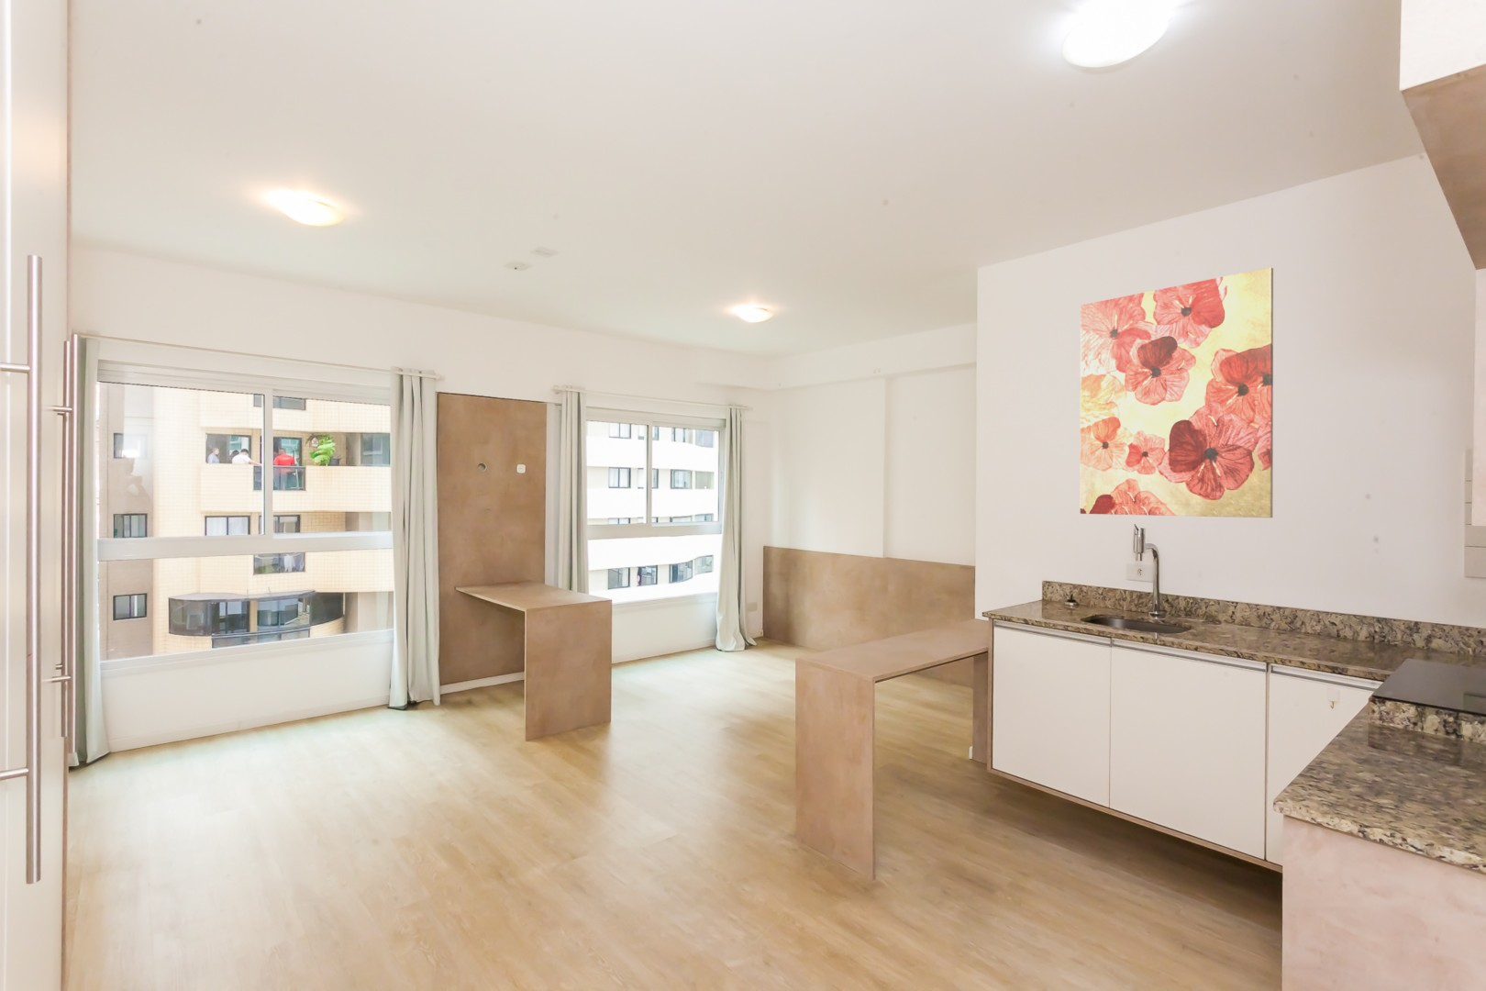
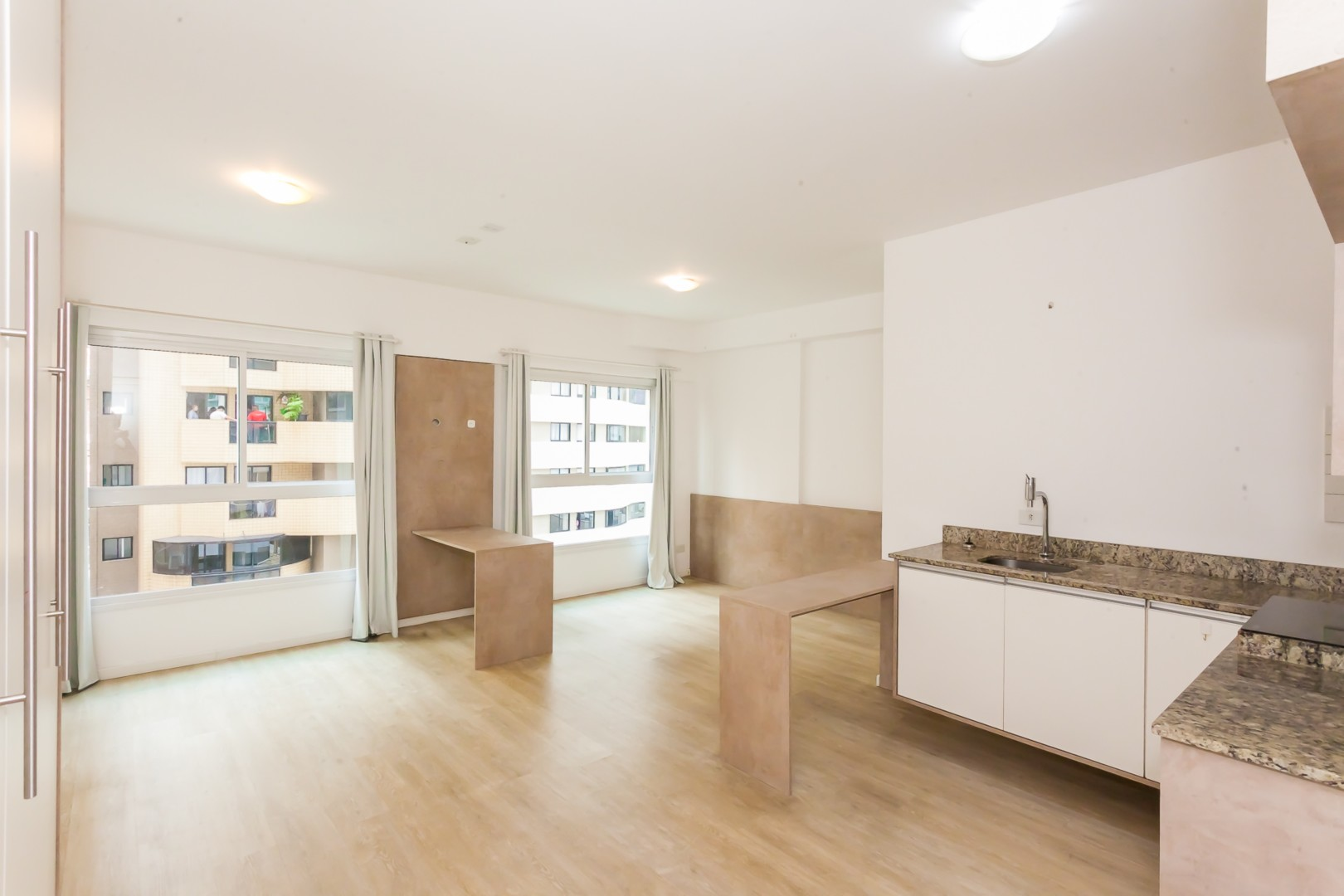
- wall art (1168, 401)
